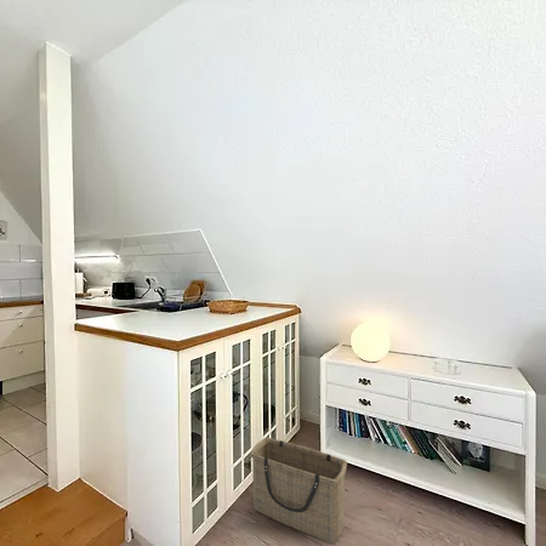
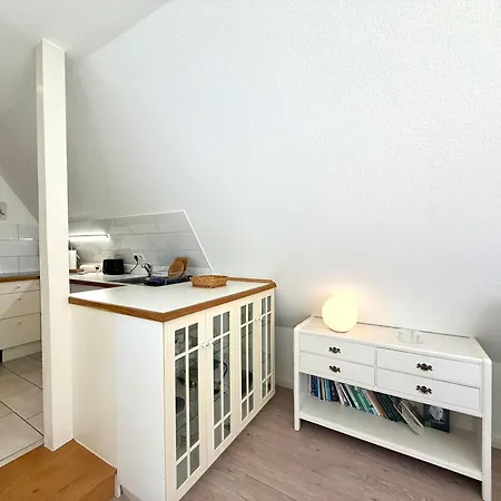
- basket (297, 485)
